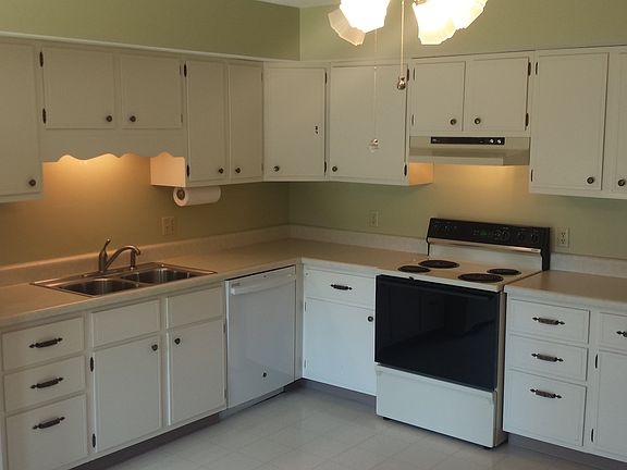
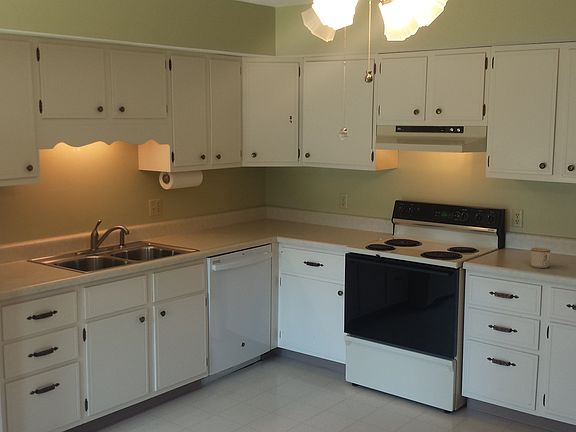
+ mug (541, 258)
